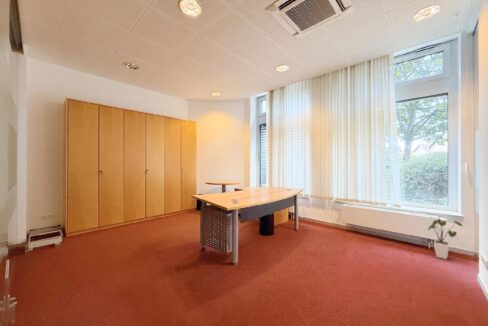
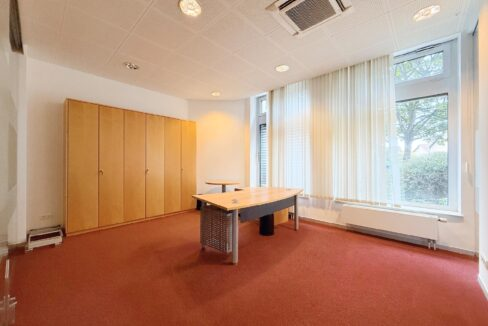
- house plant (444, 240)
